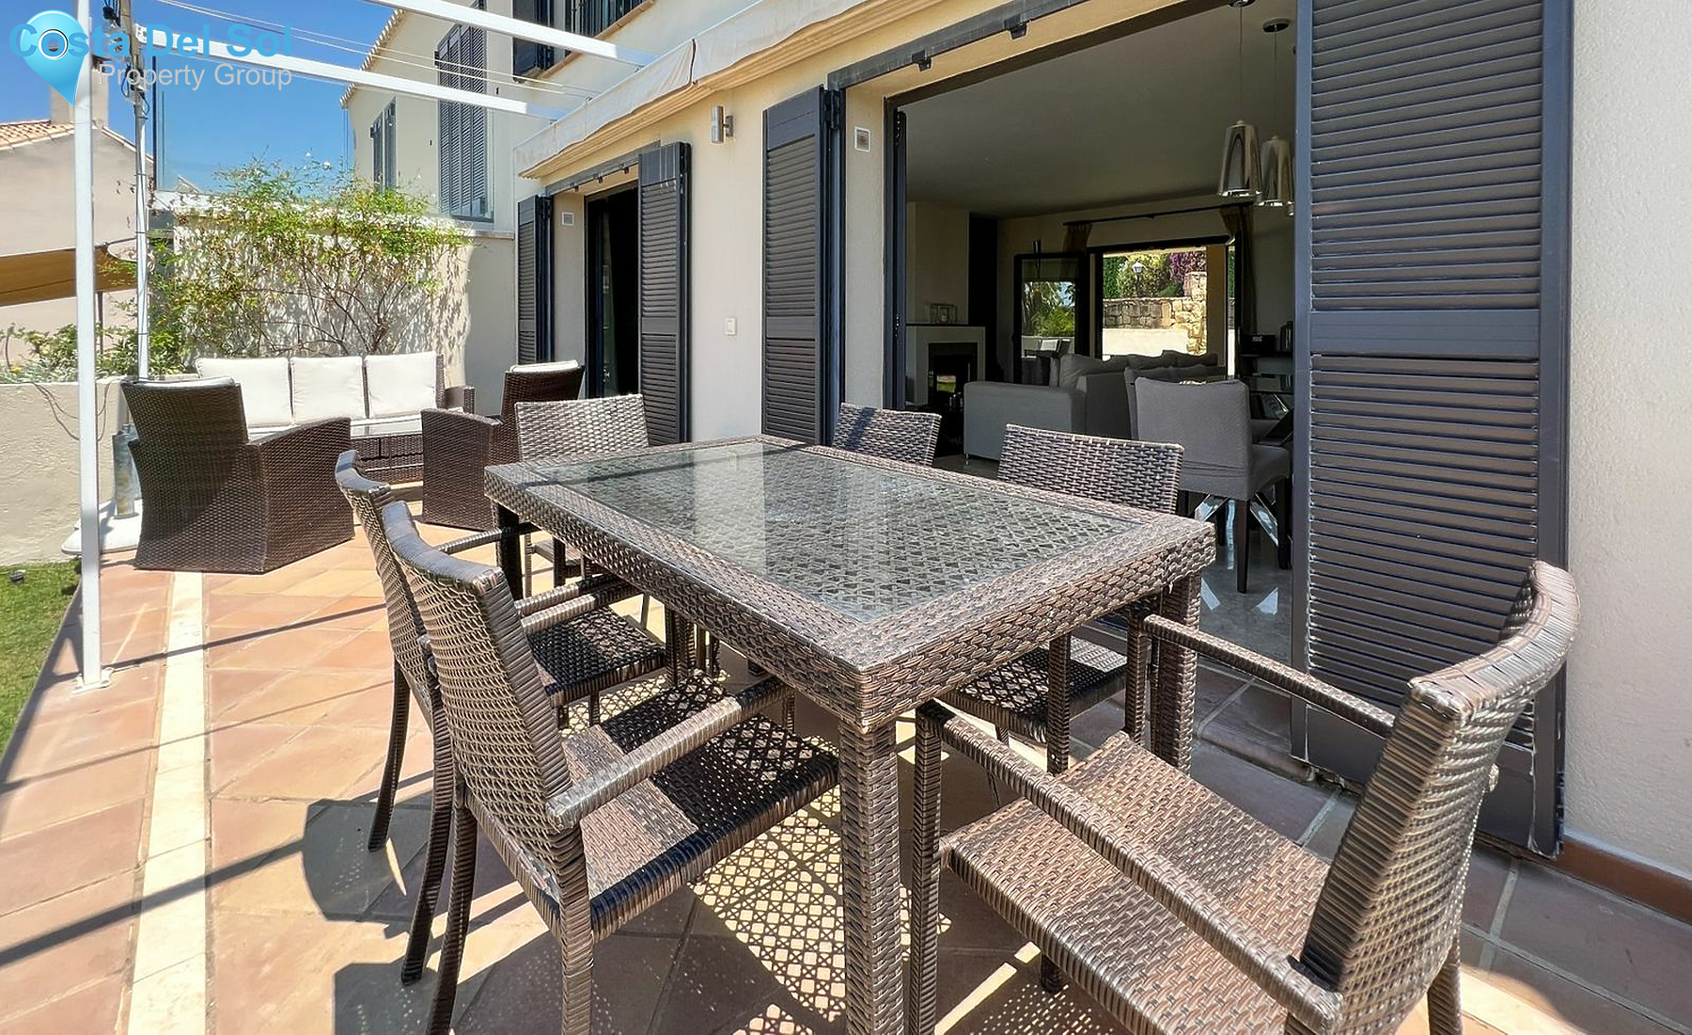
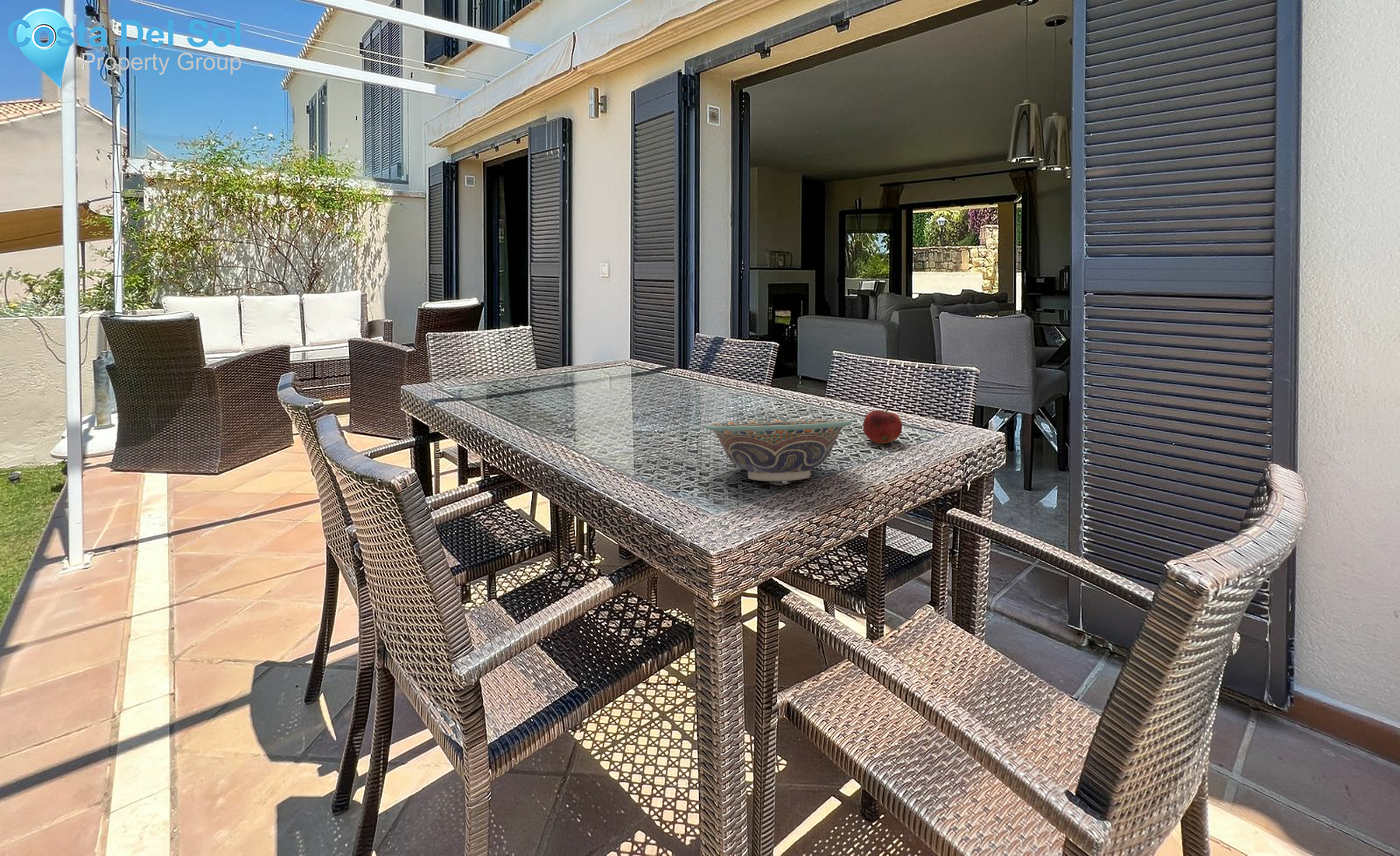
+ fruit (882, 425)
+ decorative bowl (777, 448)
